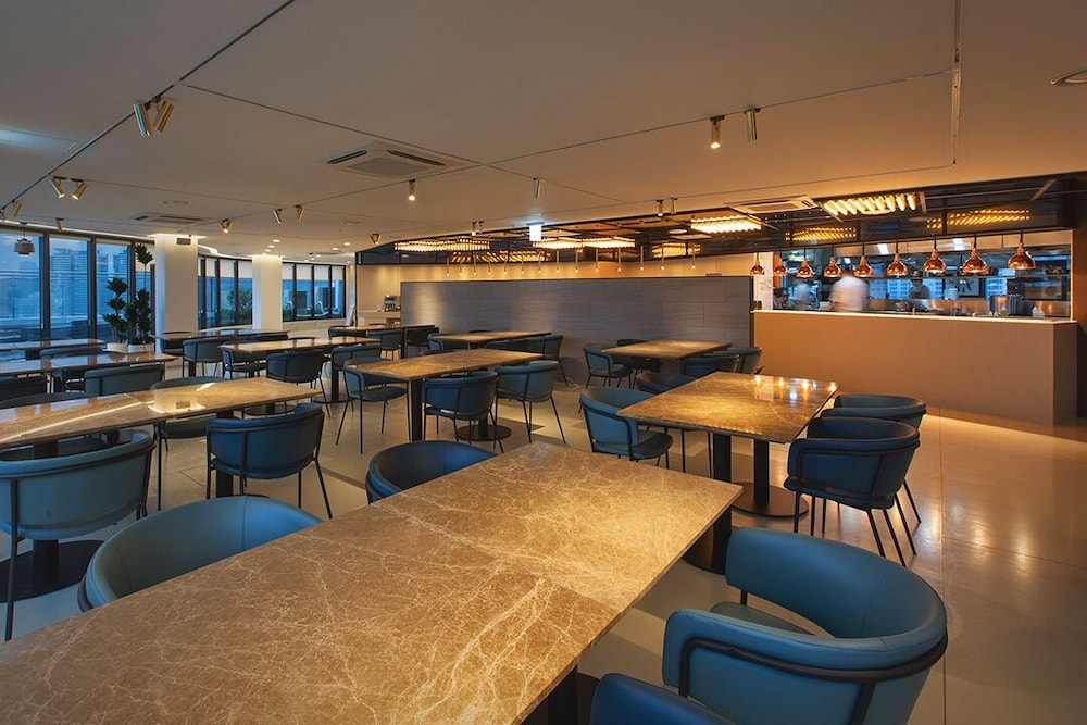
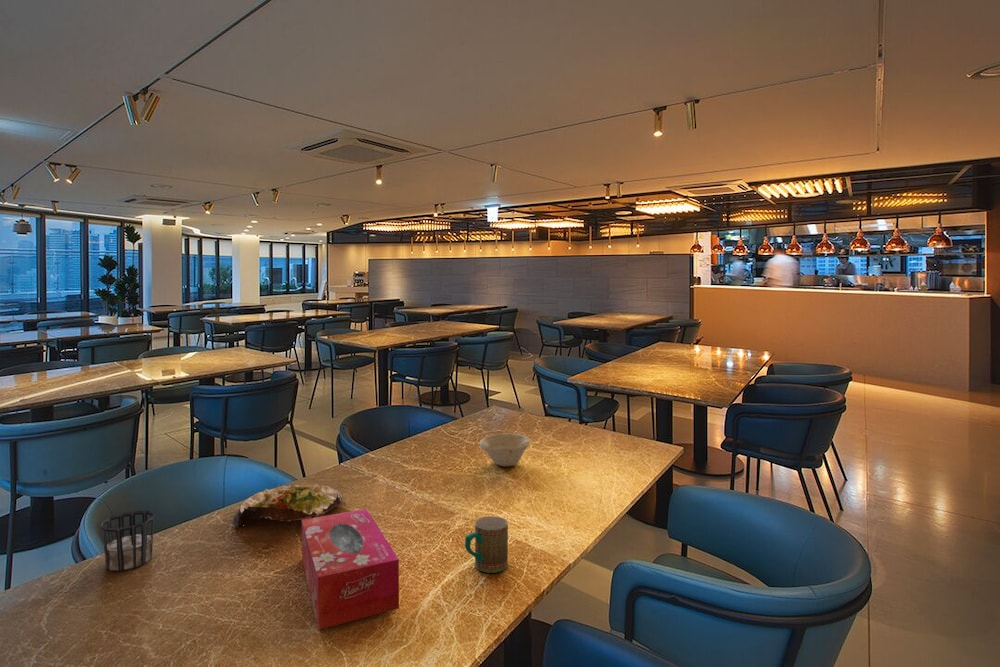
+ tissue box (346, 560)
+ bowl (504, 450)
+ cup (128, 540)
+ mug (485, 546)
+ salad plate (292, 499)
